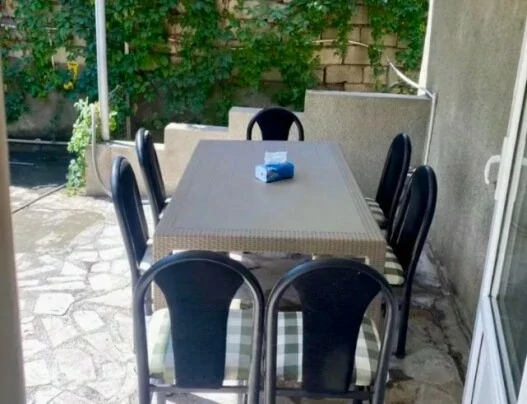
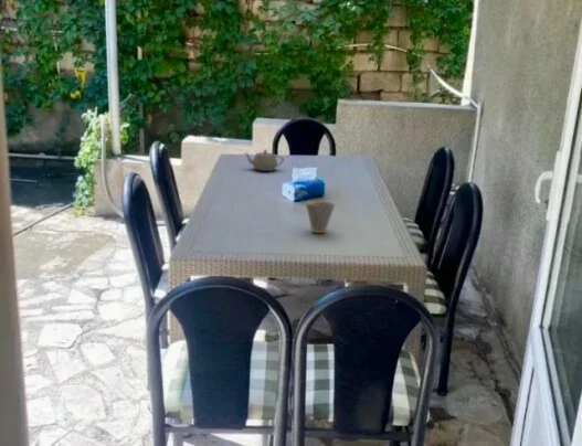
+ cup (319, 216)
+ teapot (263, 159)
